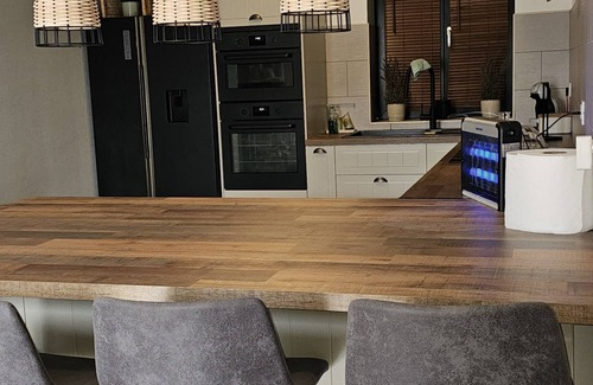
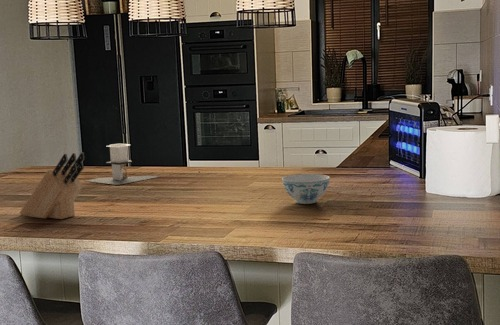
+ architectural model (121, 161)
+ chinaware (306, 189)
+ knife block (53, 183)
